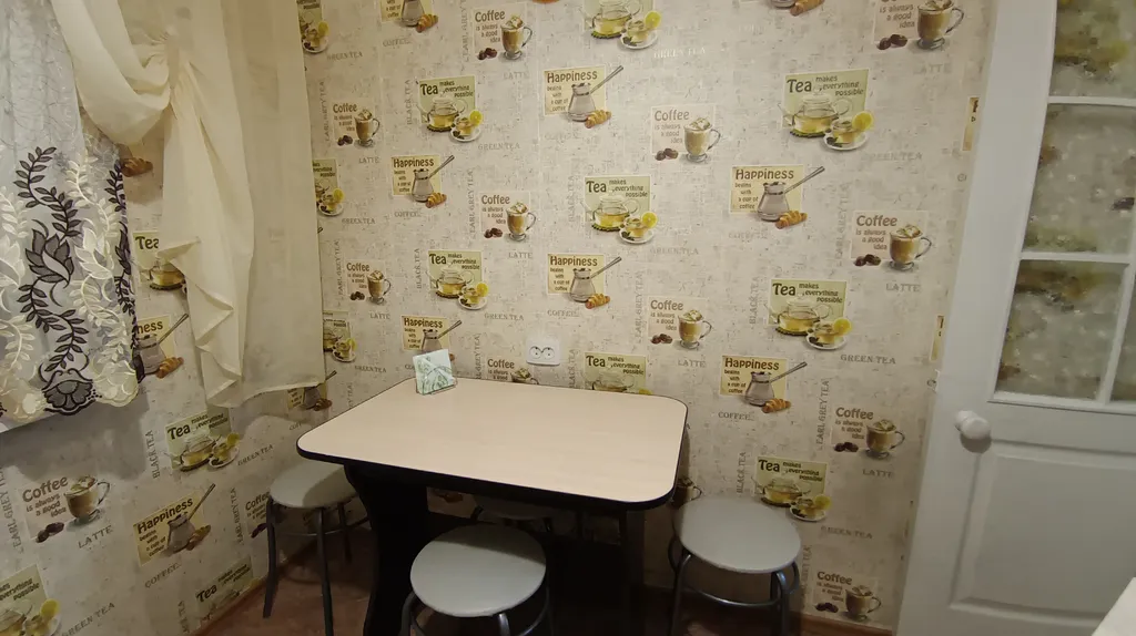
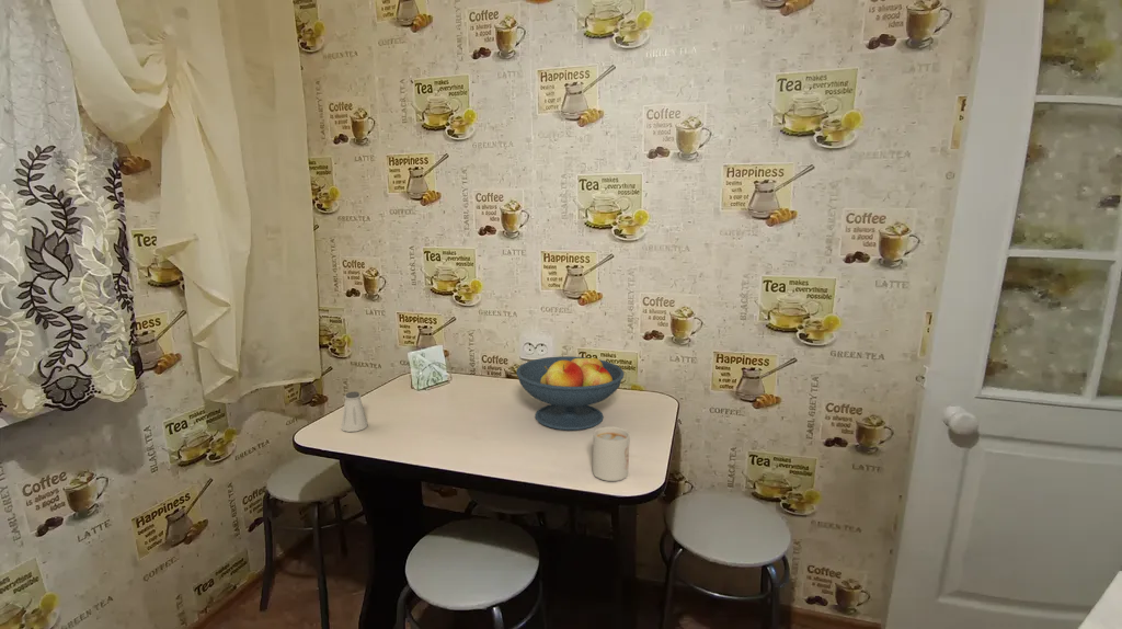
+ mug (612, 449)
+ saltshaker (353, 410)
+ fruit bowl (570, 386)
